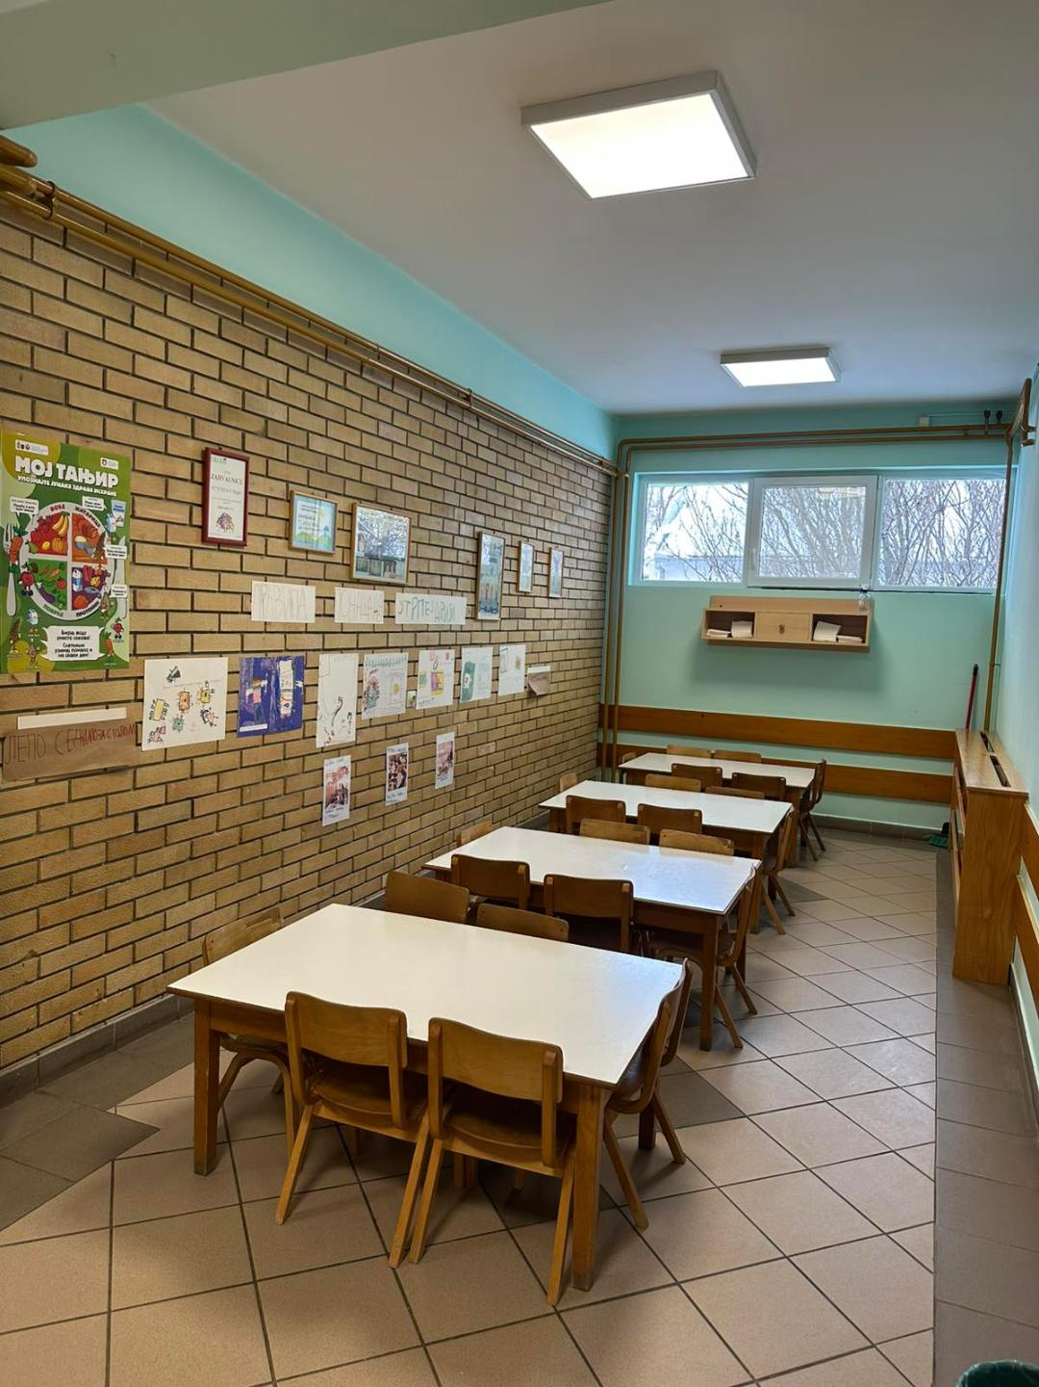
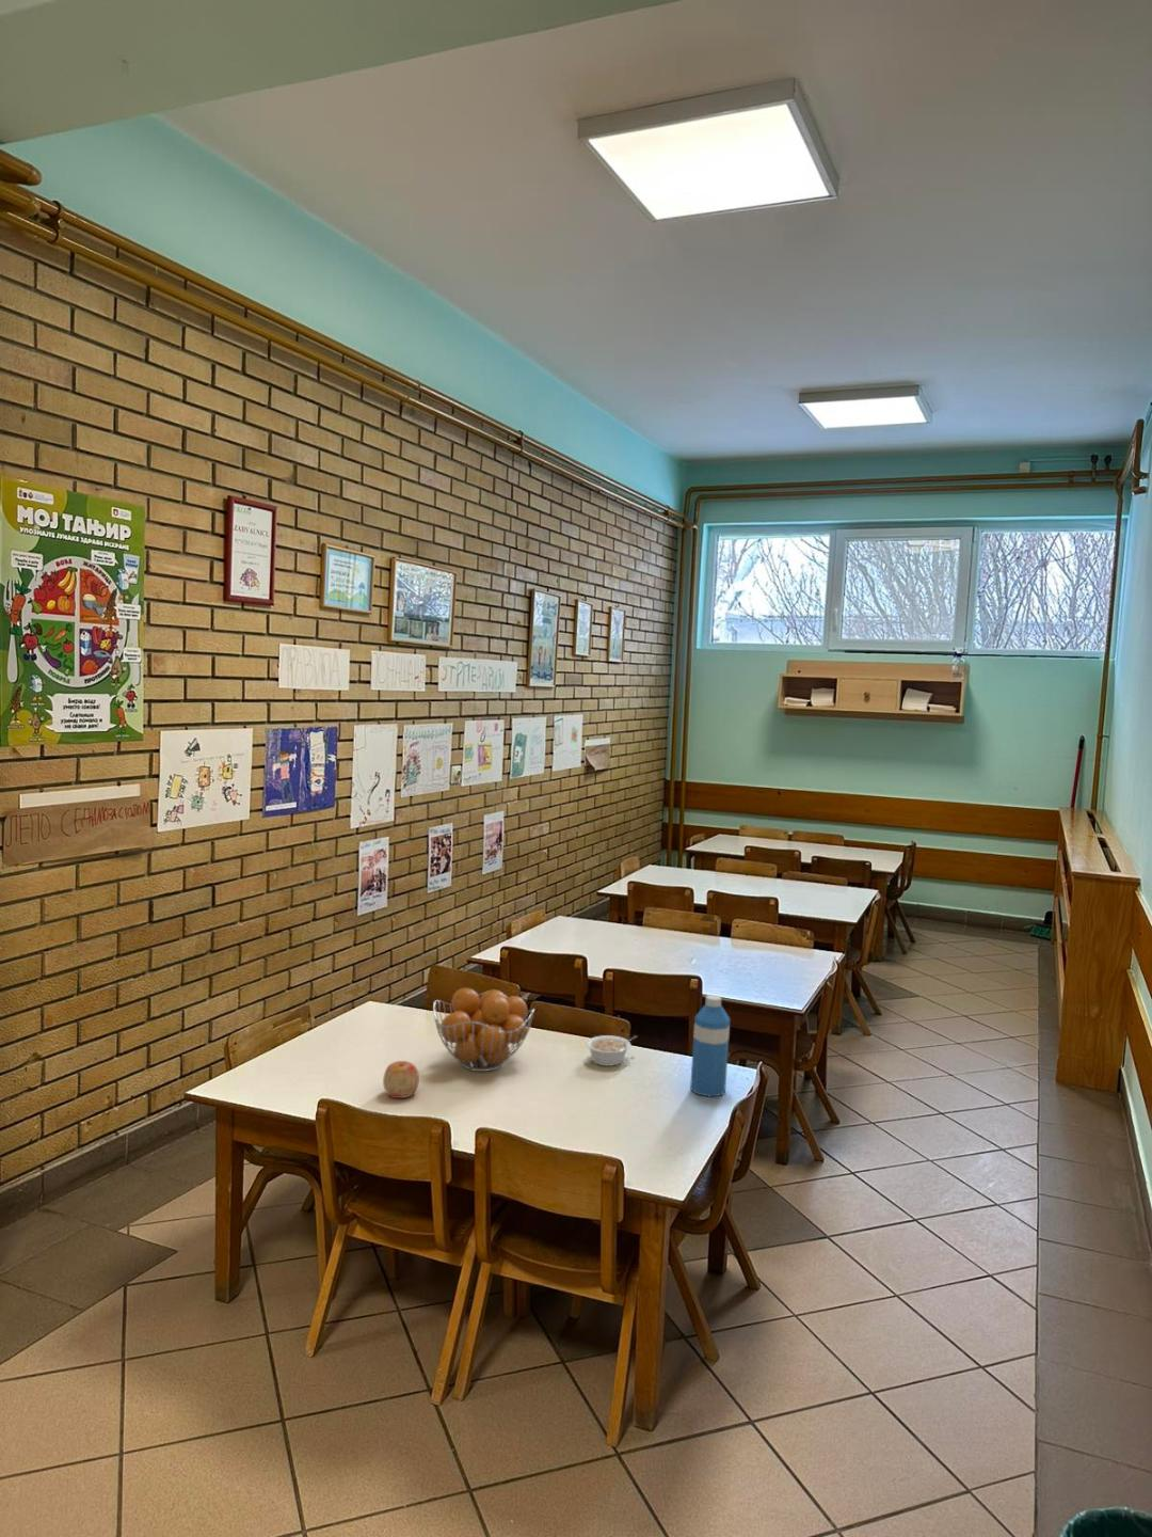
+ water bottle (710, 1043)
+ legume (609, 1049)
+ fruit basket (483, 1026)
+ apple (401, 1078)
